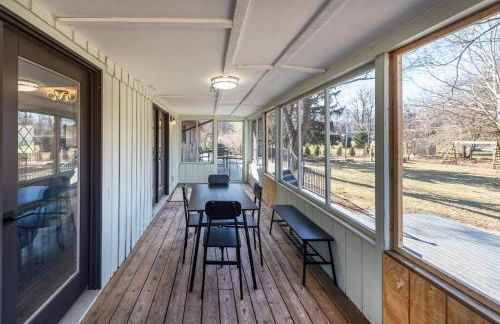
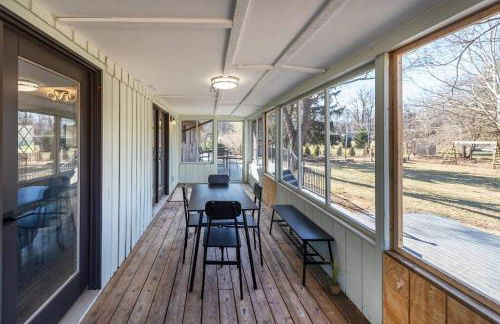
+ potted plant (334, 274)
